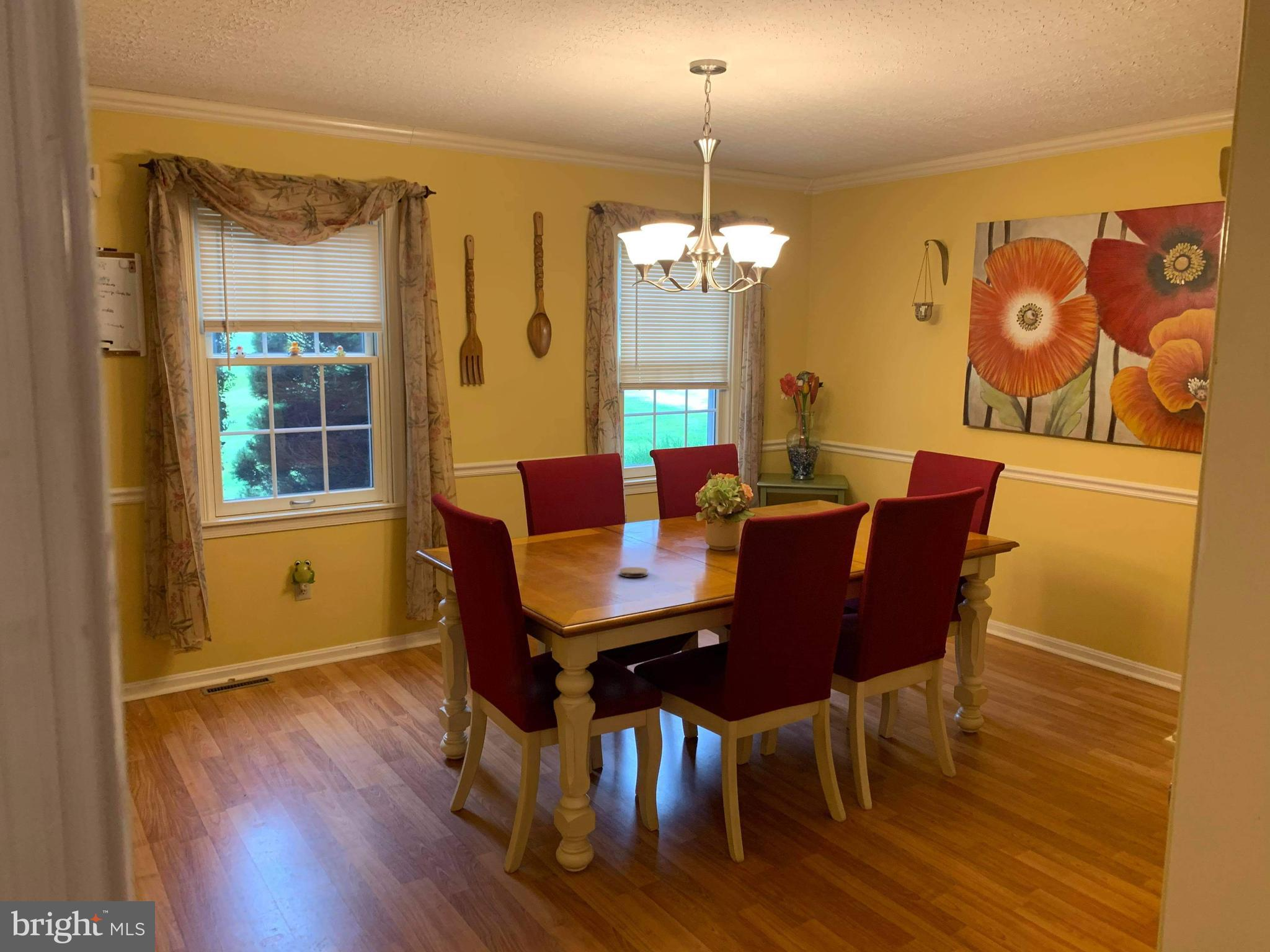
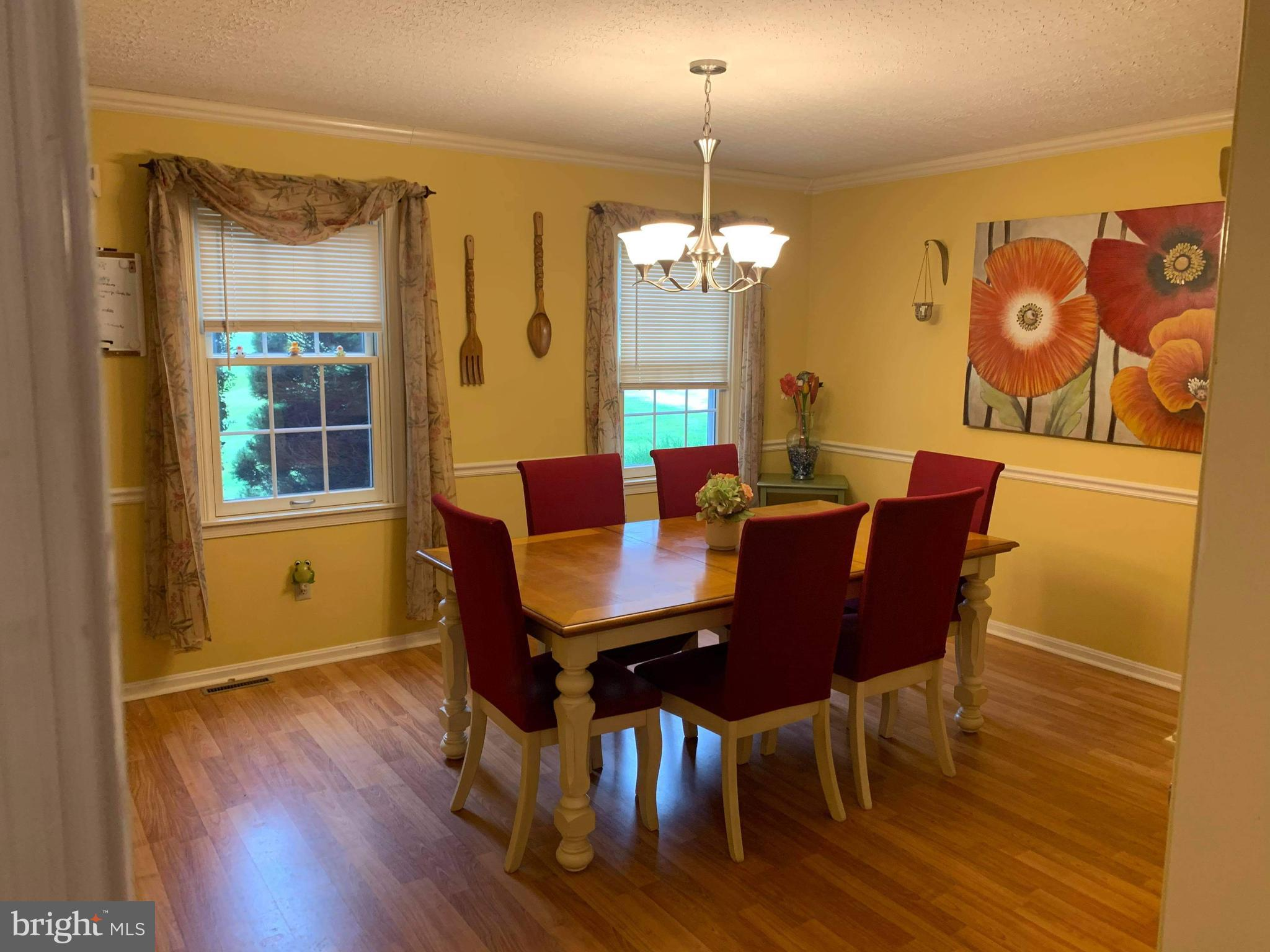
- coaster (633, 571)
